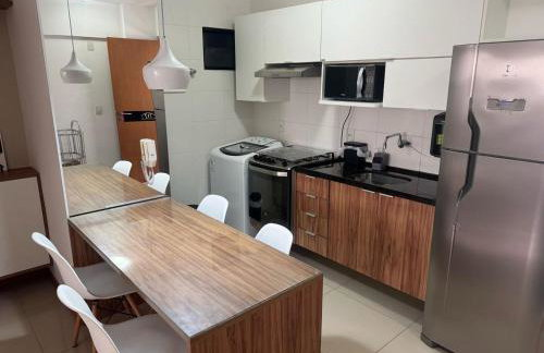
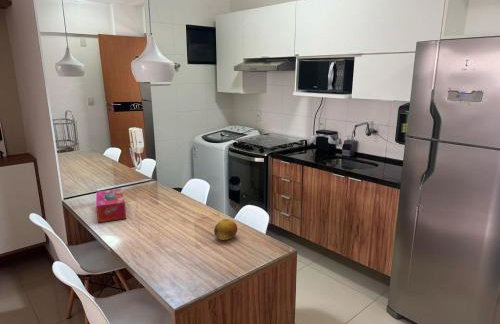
+ fruit (225, 228)
+ tissue box (110, 204)
